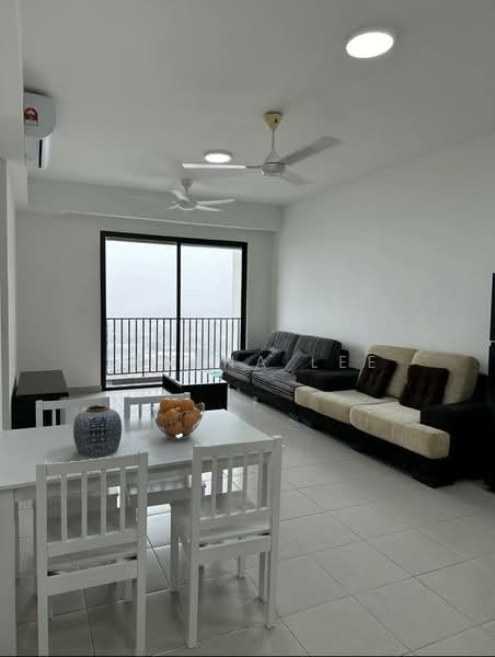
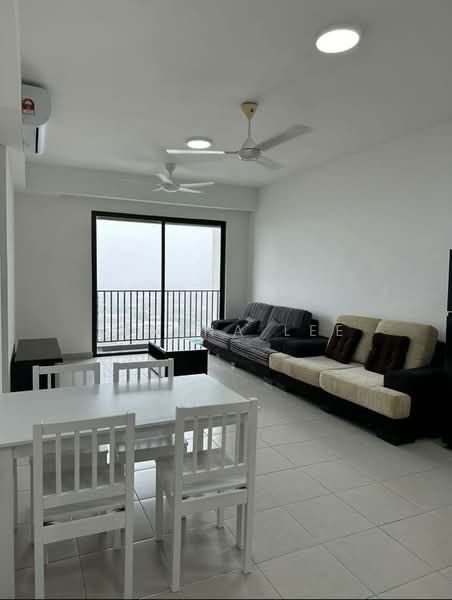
- fruit basket (177, 416)
- vase (97, 428)
